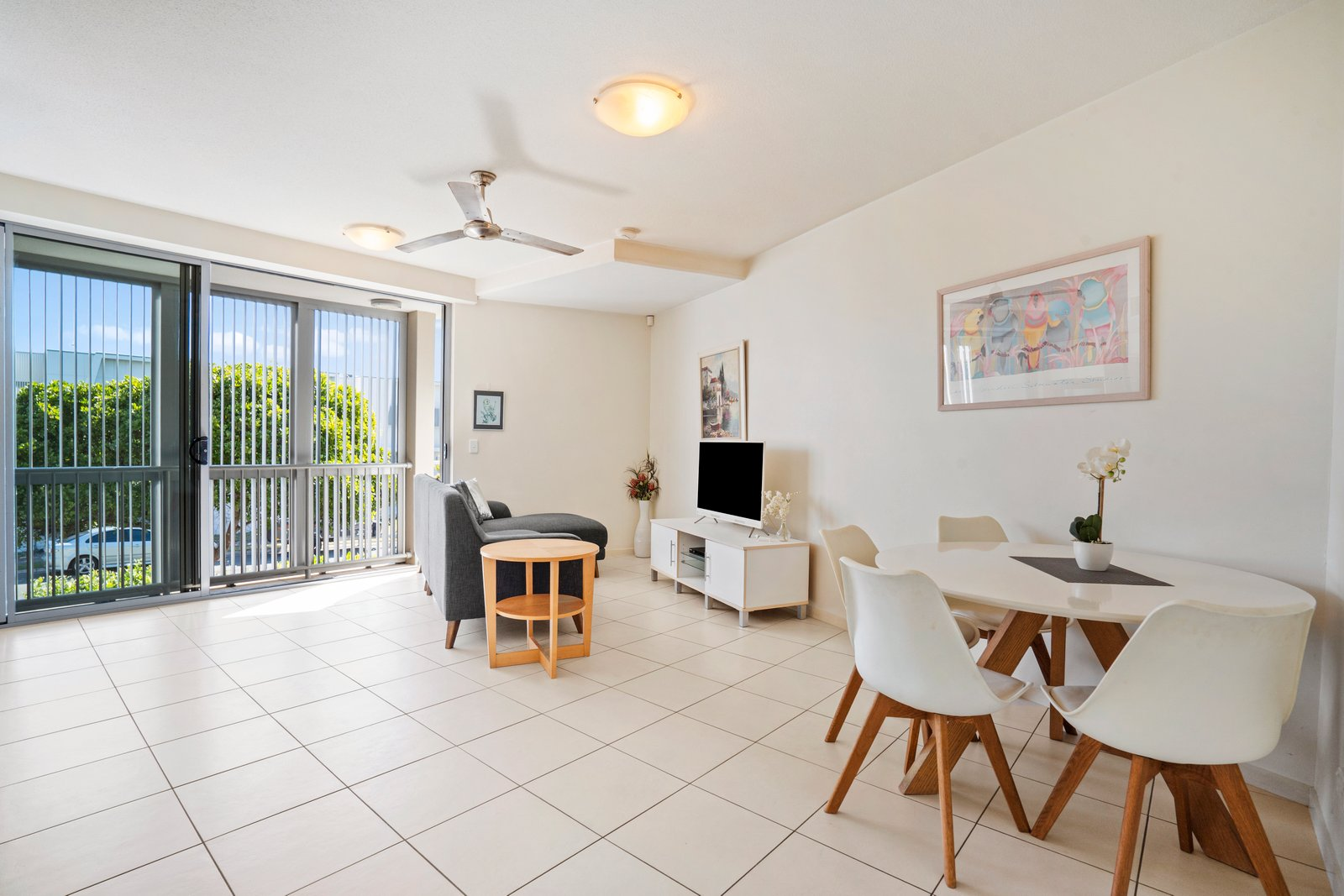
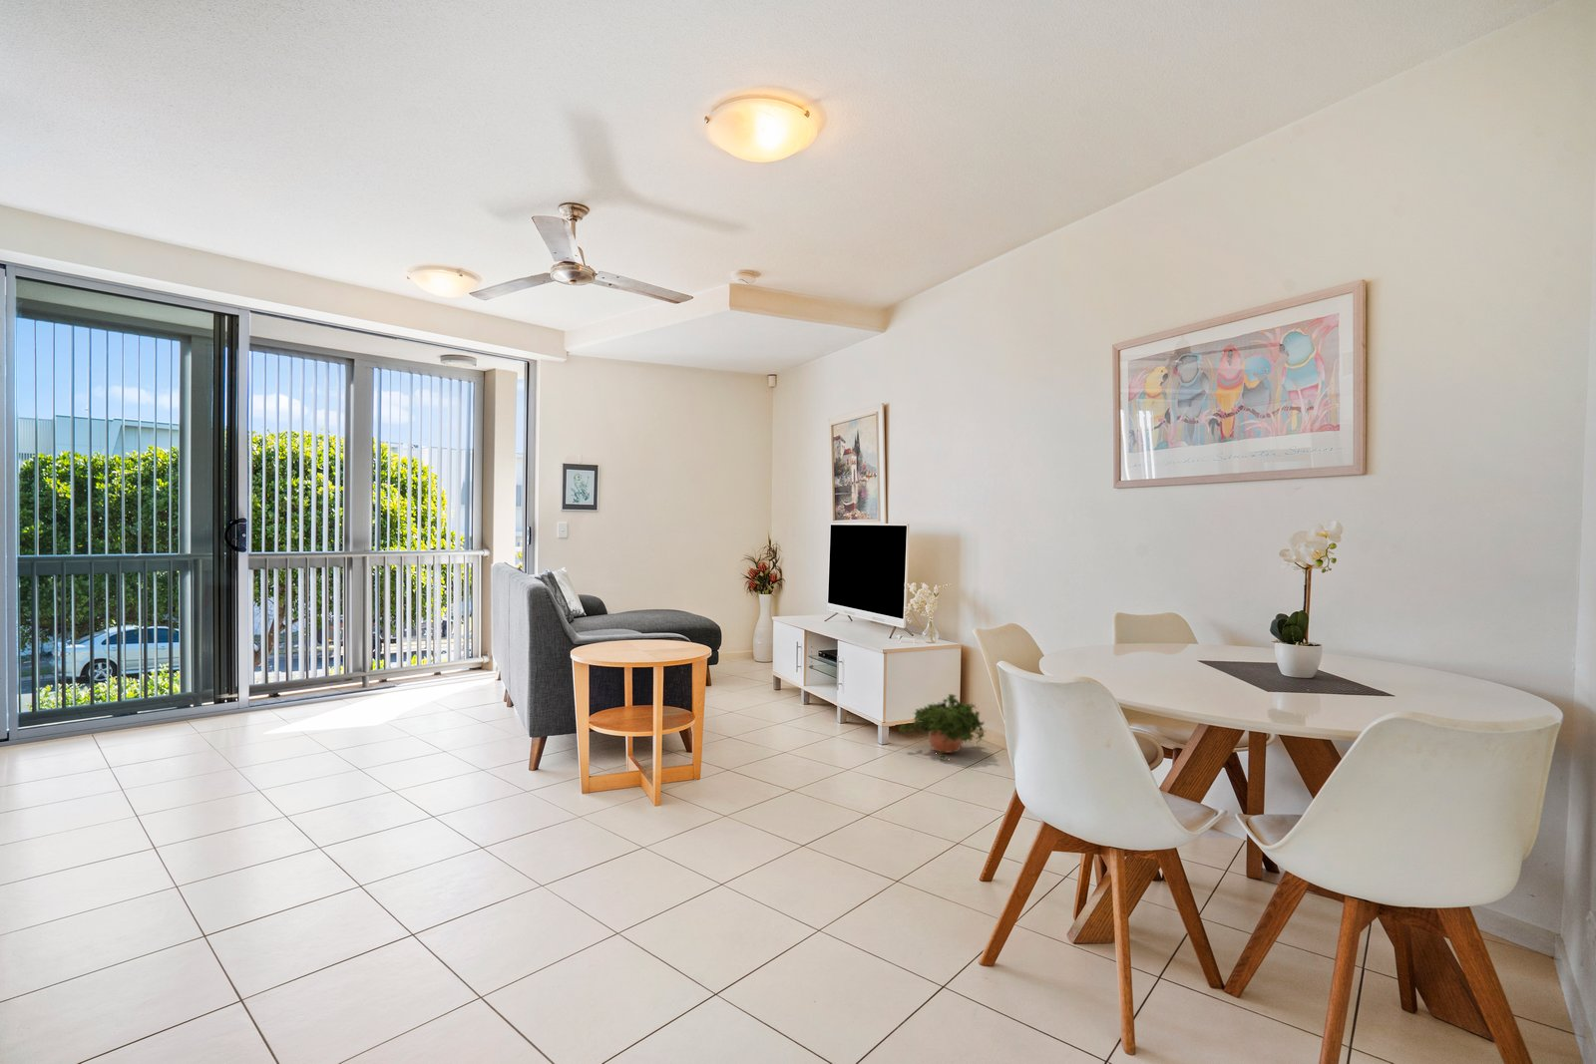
+ potted plant (946, 723)
